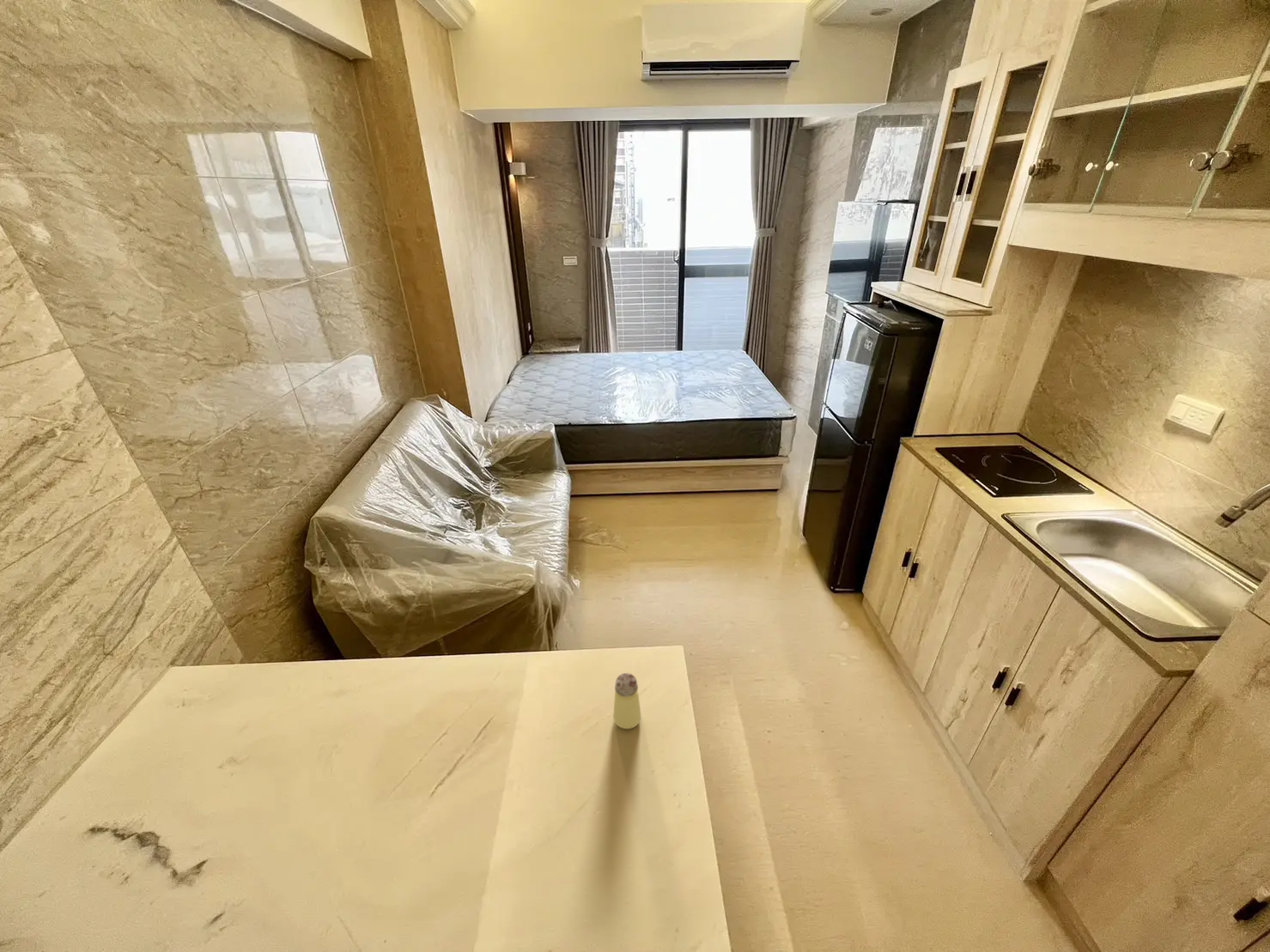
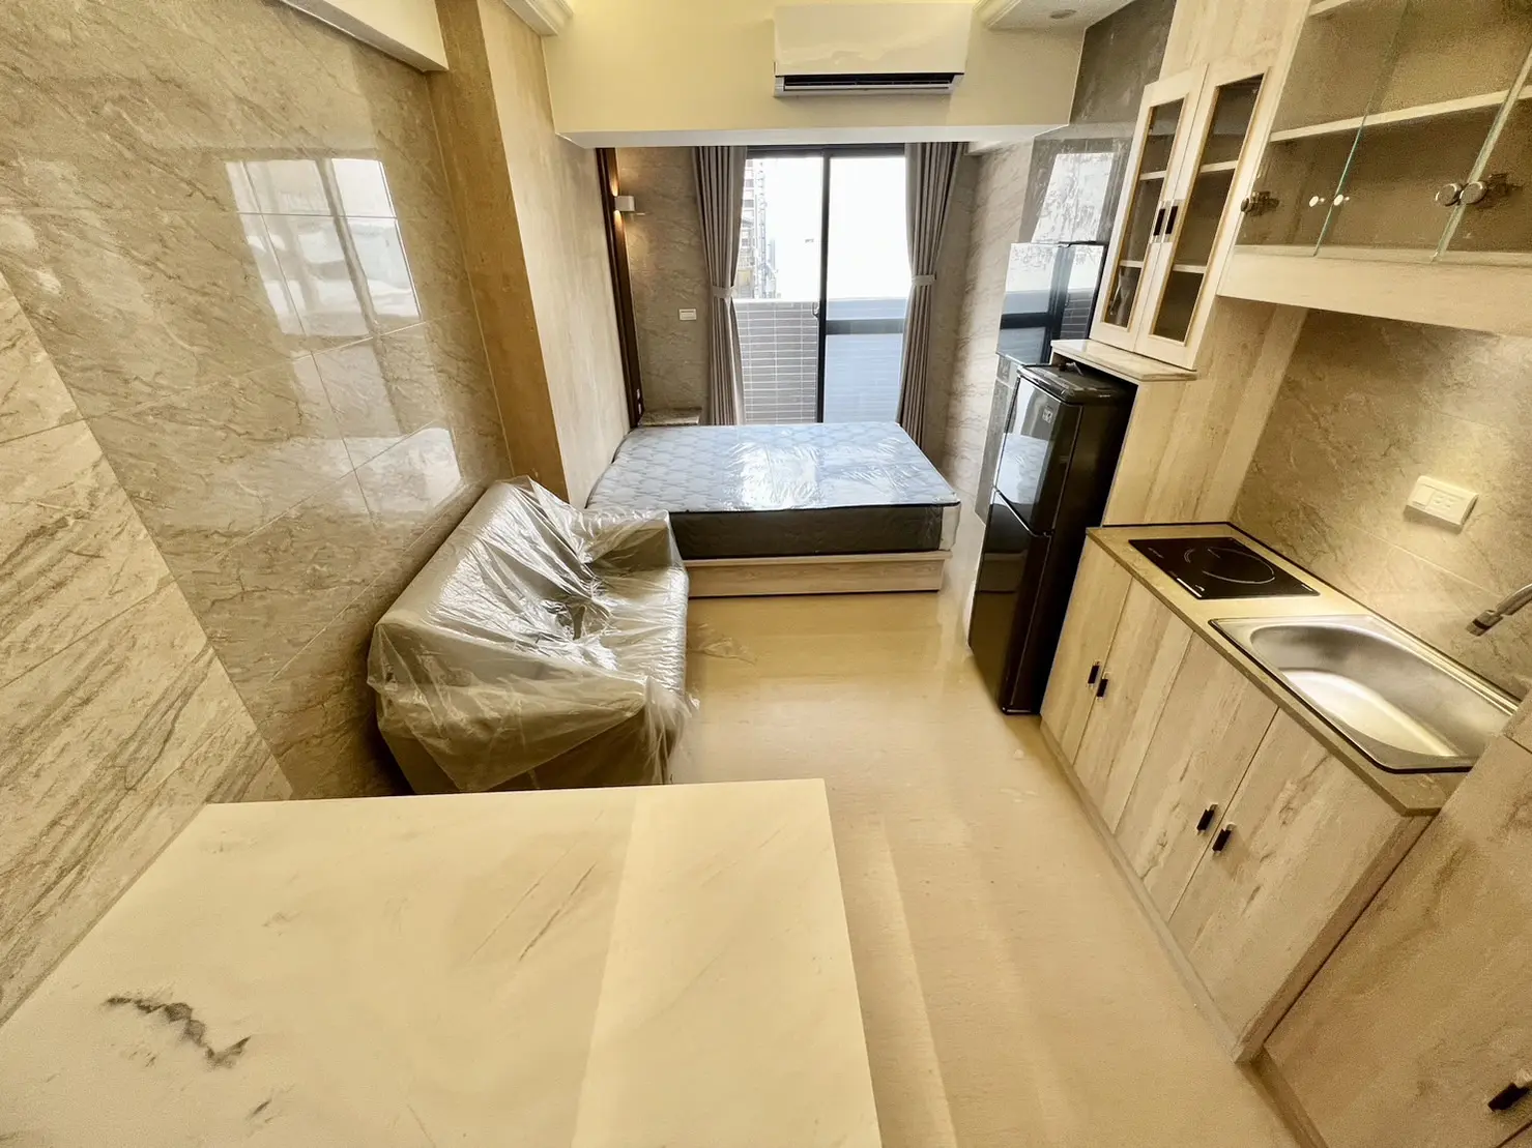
- saltshaker (626, 699)
